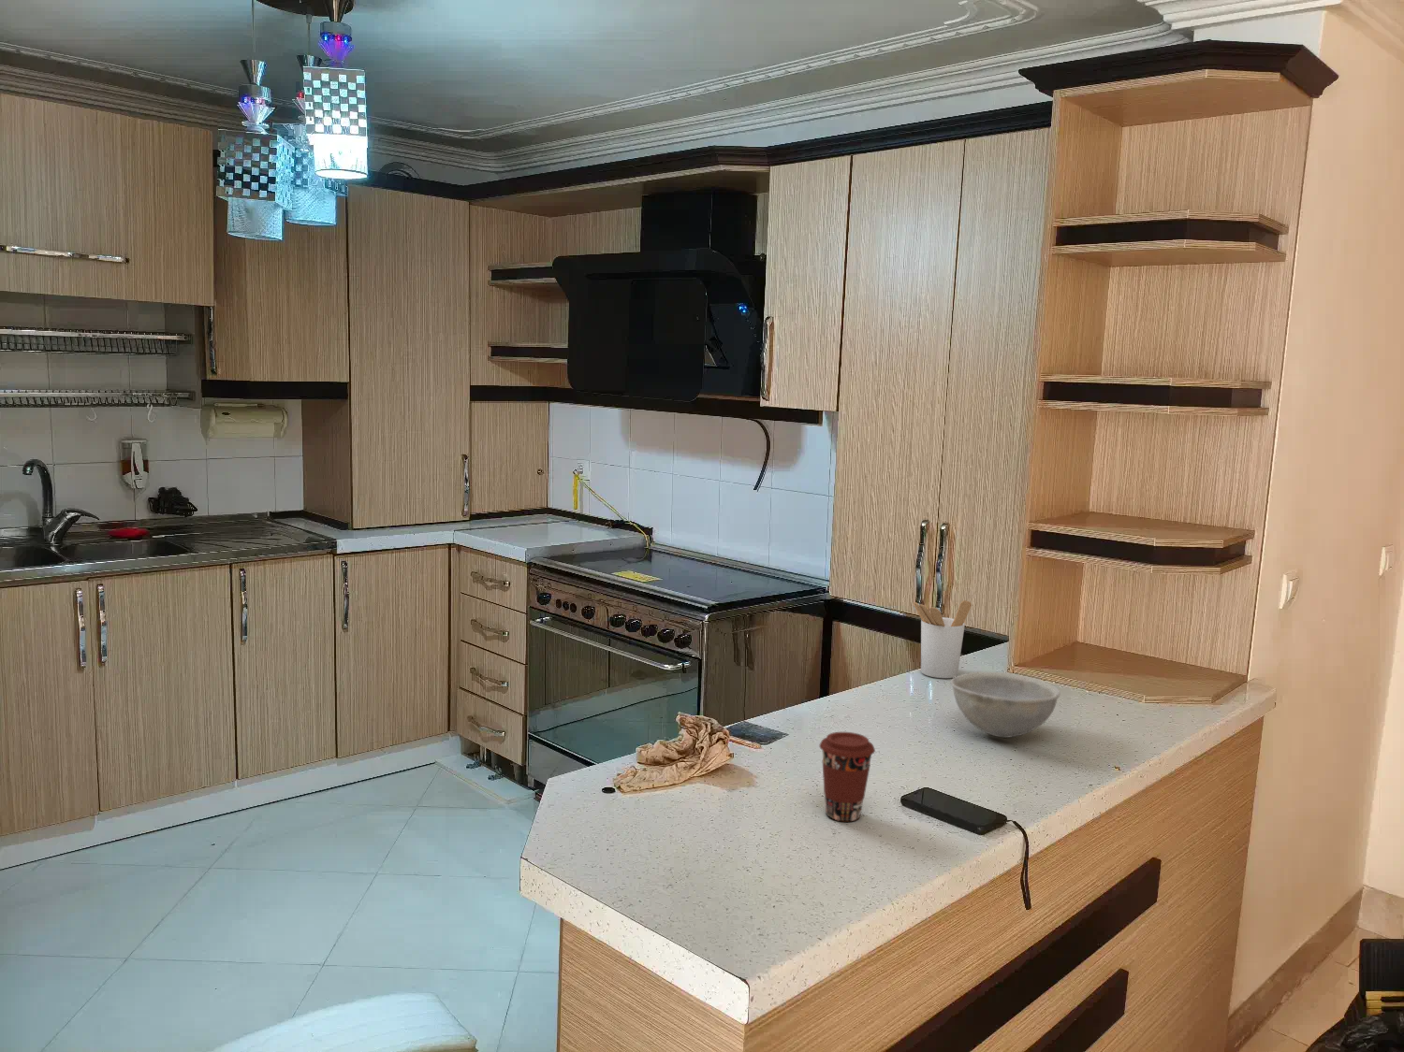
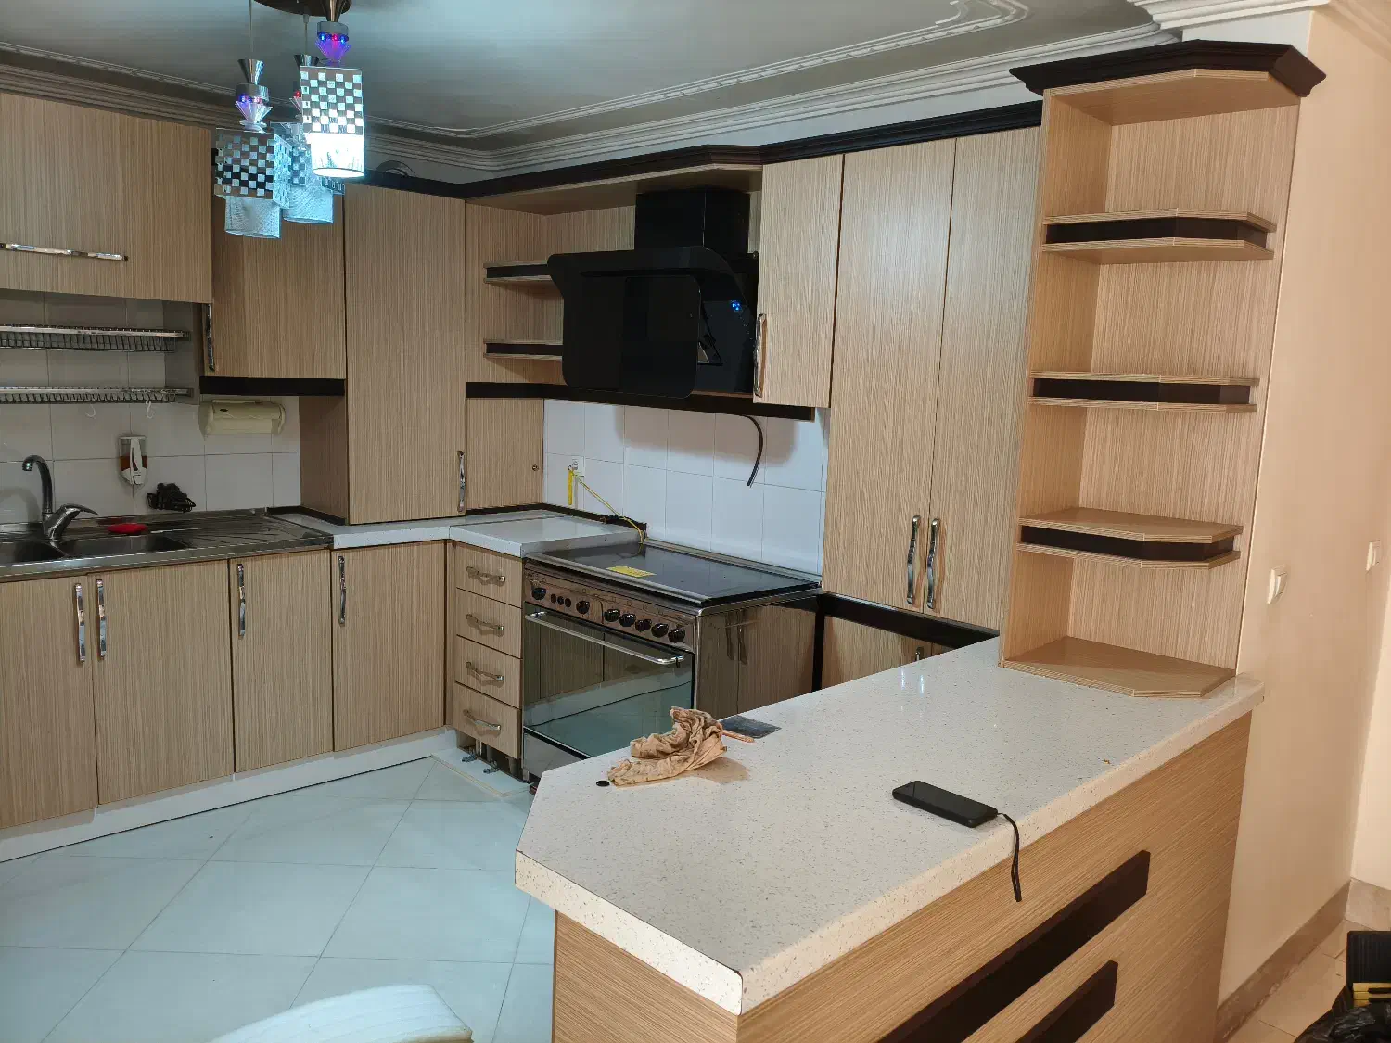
- bowl (1002, 708)
- utensil holder (936, 635)
- coffee cup (846, 776)
